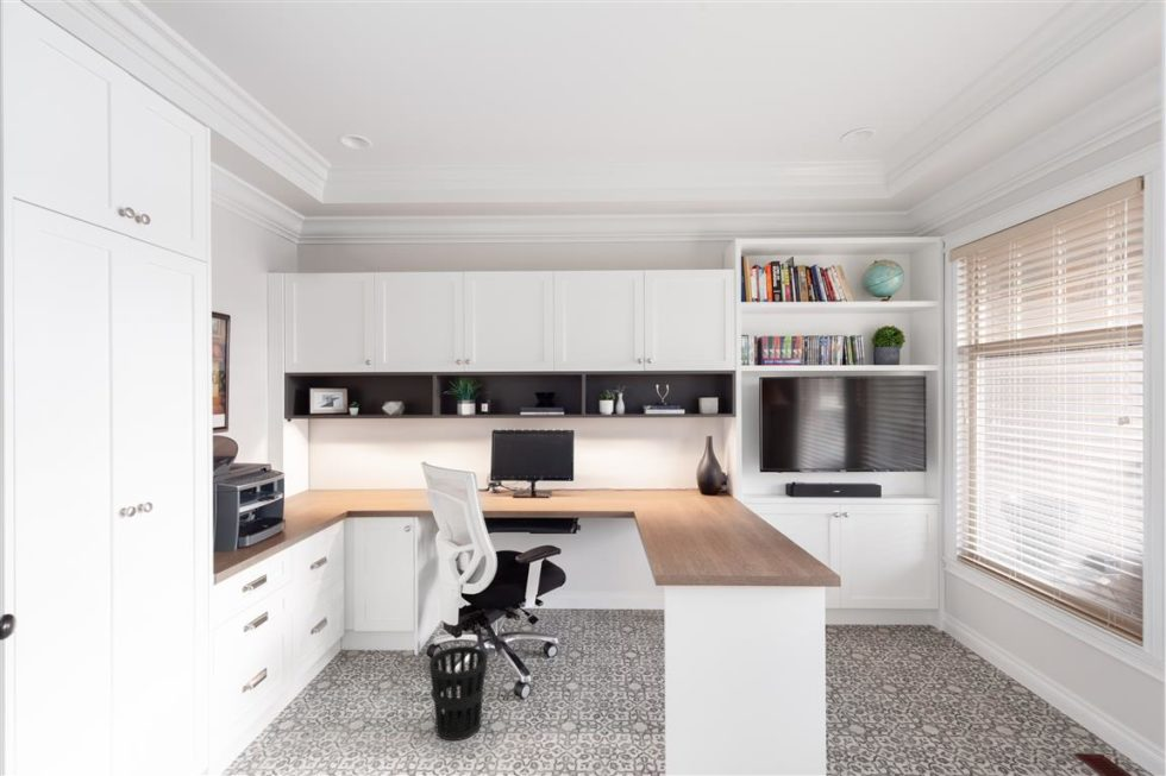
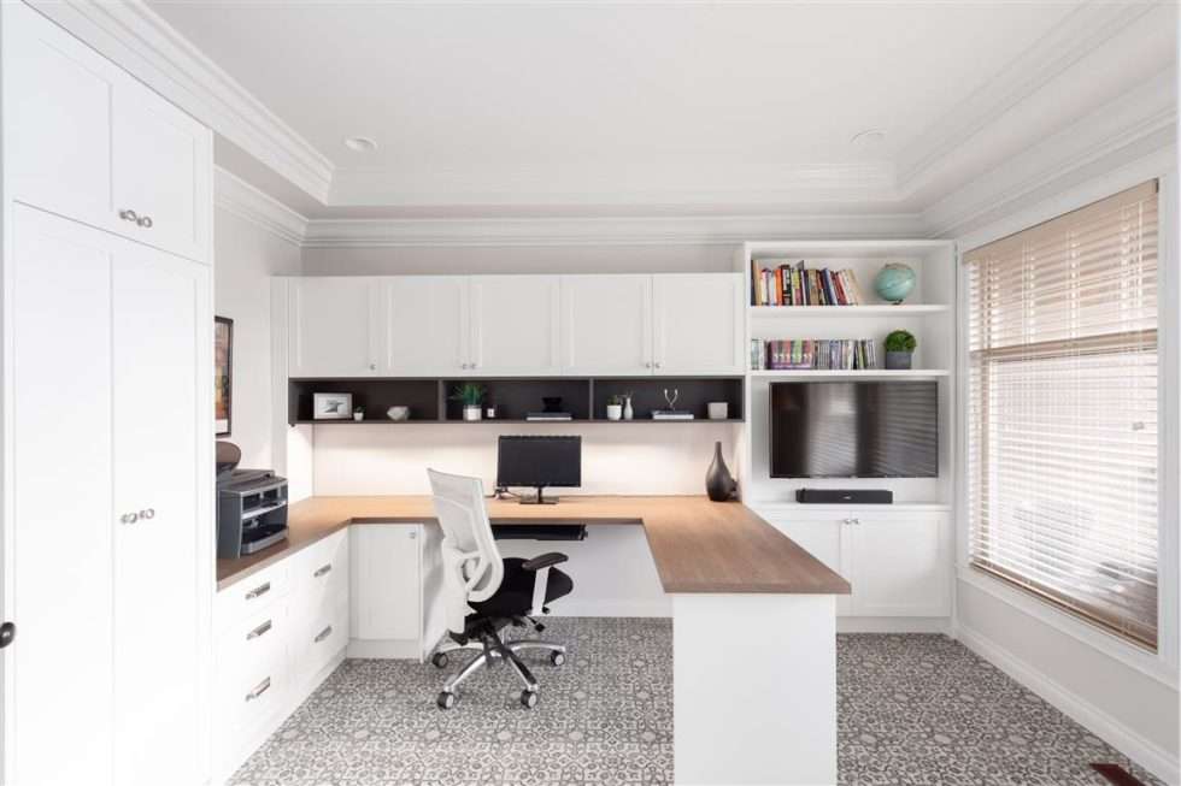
- wastebasket (459, 692)
